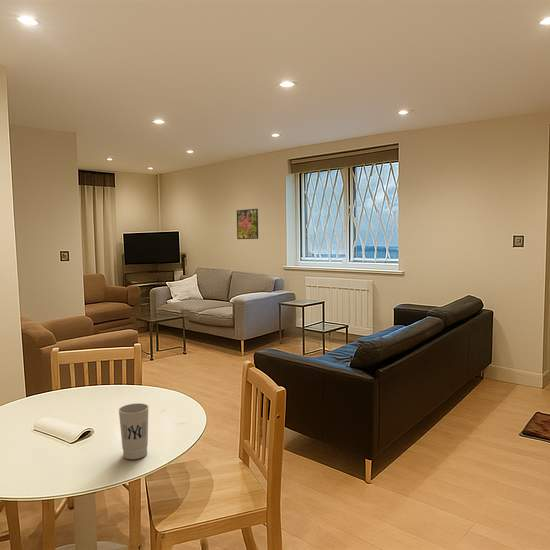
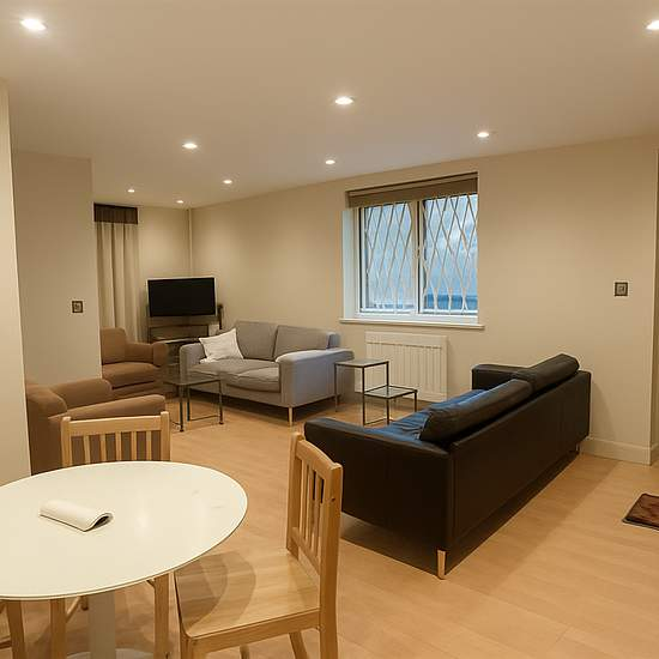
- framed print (247, 224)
- cup (134, 431)
